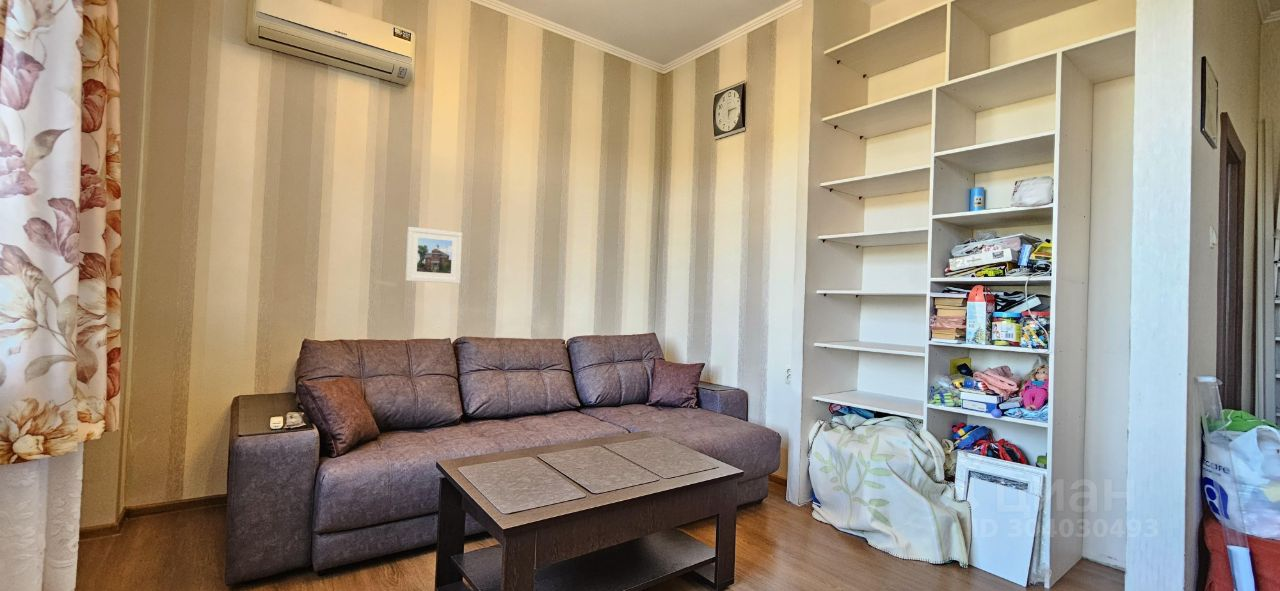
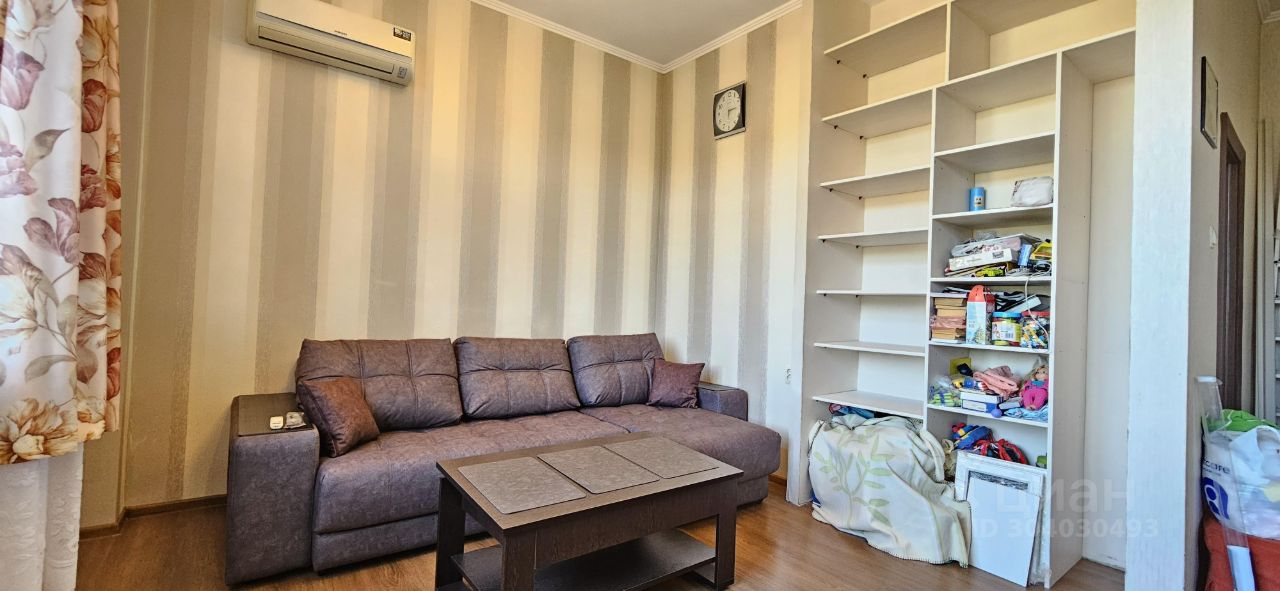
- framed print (434, 256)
